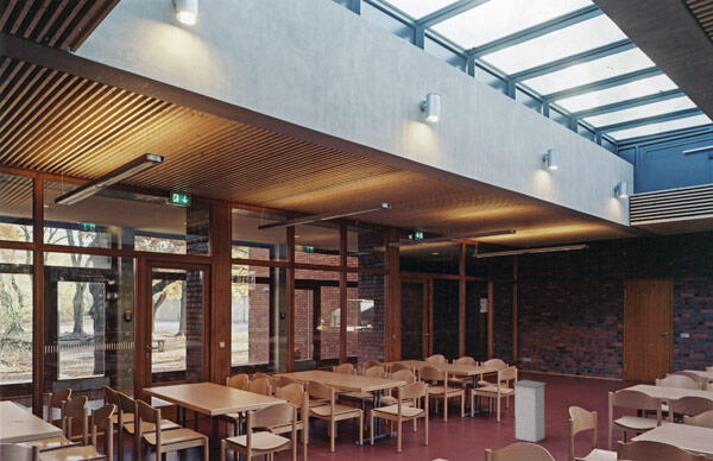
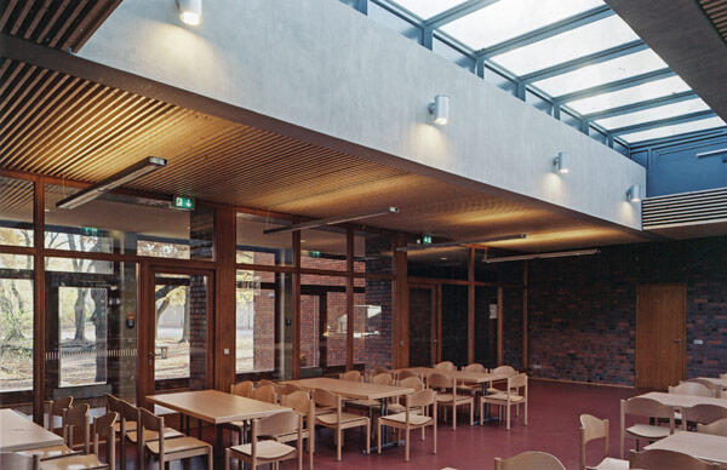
- trash can (529, 410)
